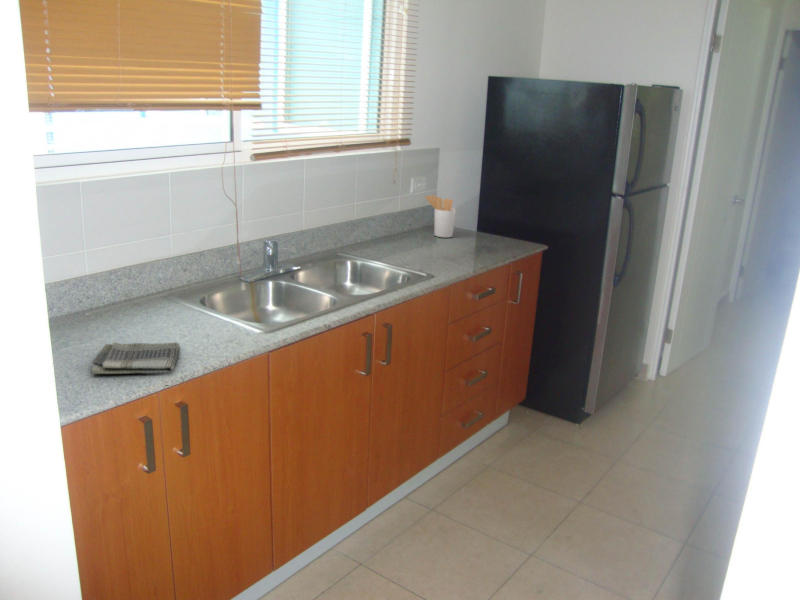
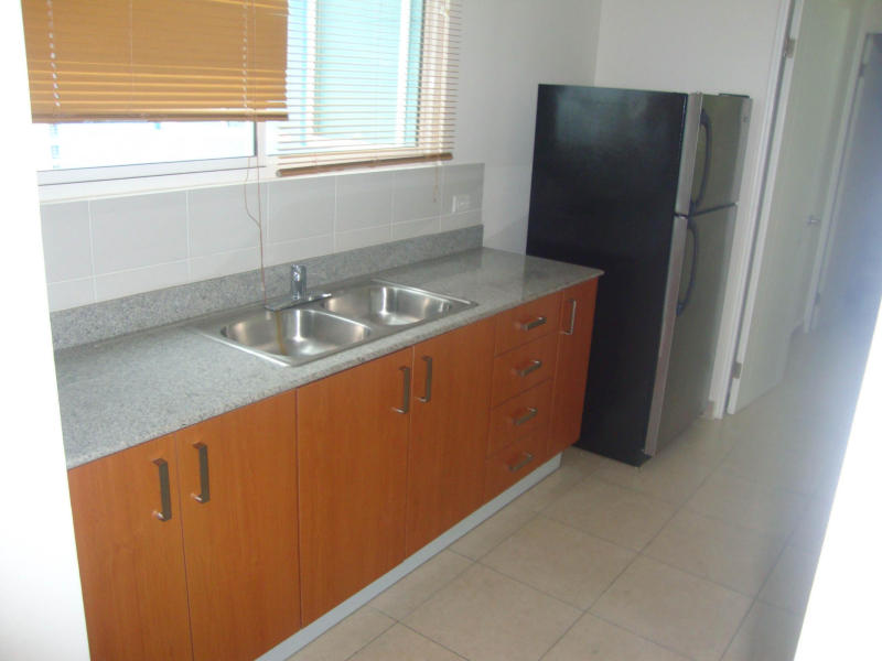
- utensil holder (439, 215)
- dish towel (137, 355)
